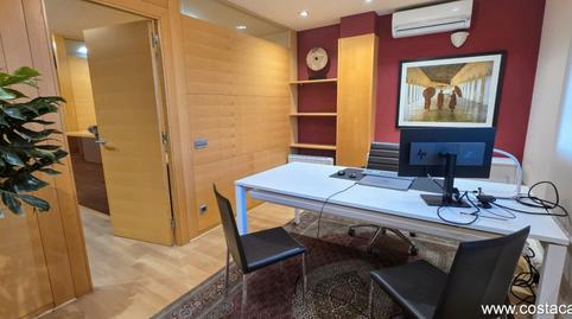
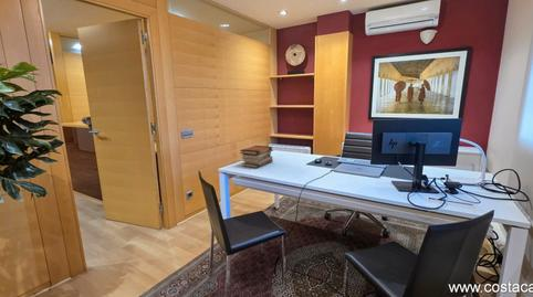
+ book stack (257, 156)
